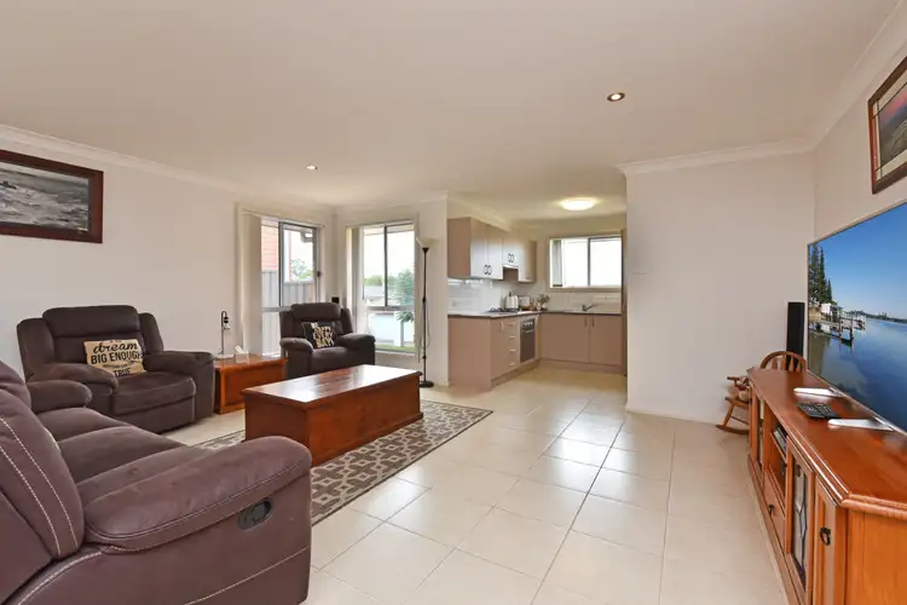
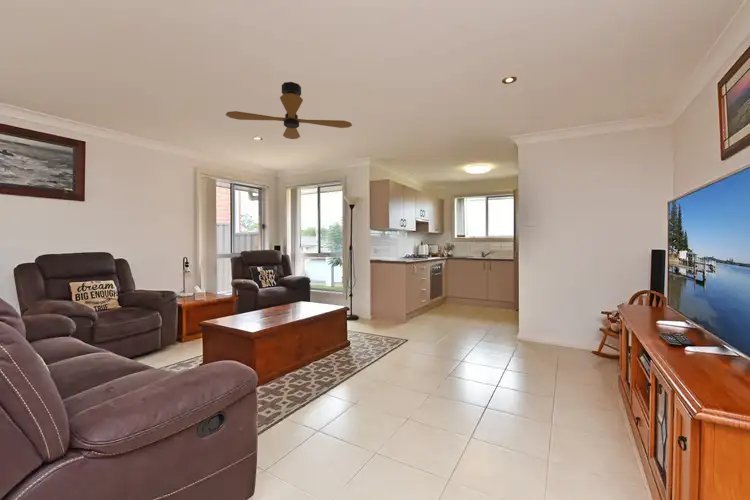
+ ceiling fan (291, 106)
